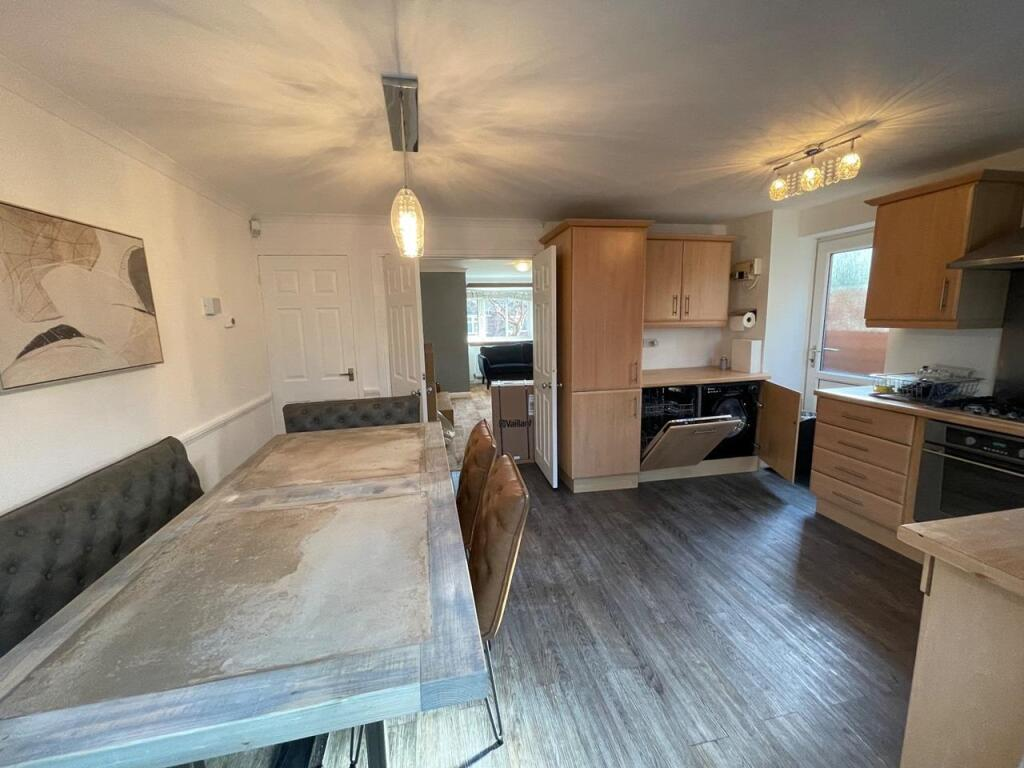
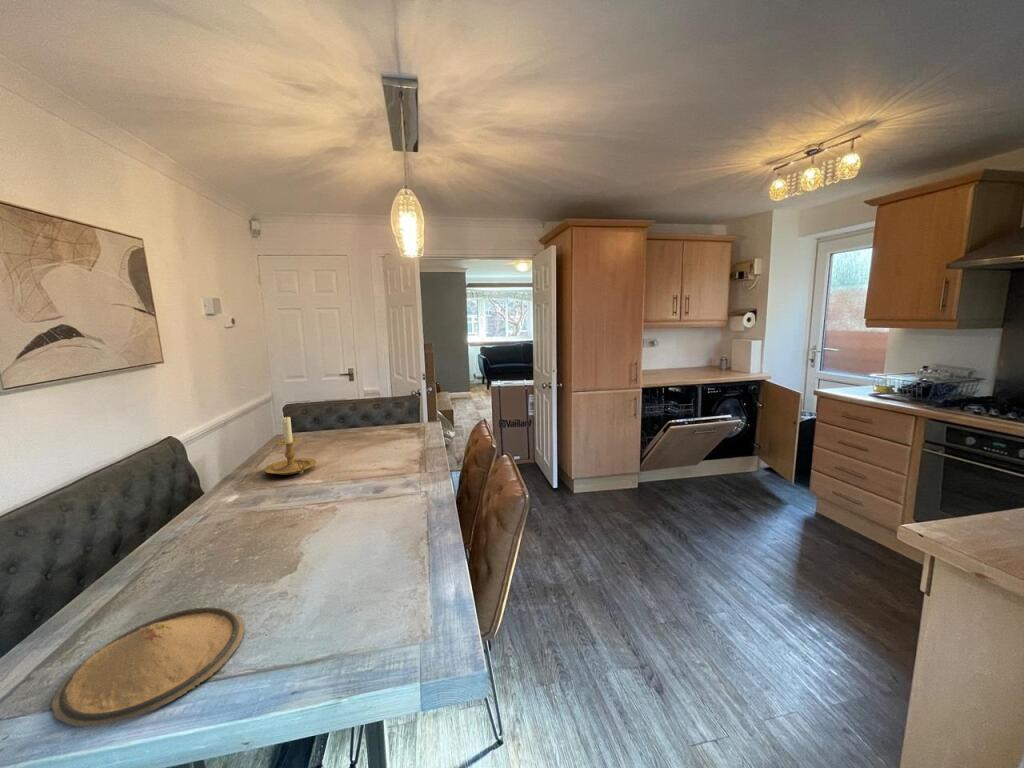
+ candle holder (288, 443)
+ plate (158, 640)
